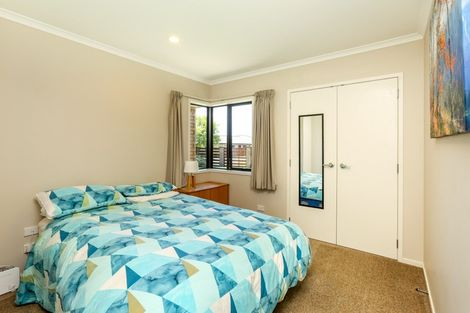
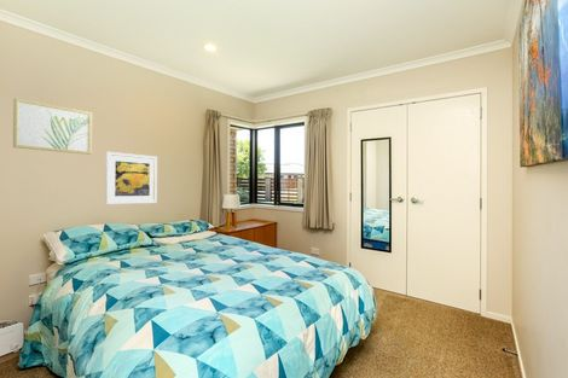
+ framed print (133, 179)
+ wall art (56, 128)
